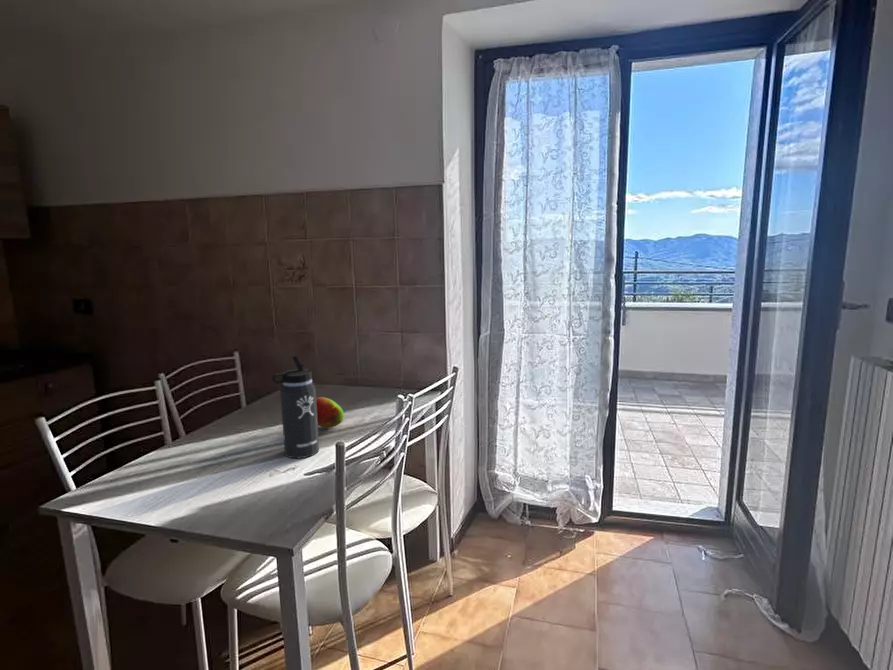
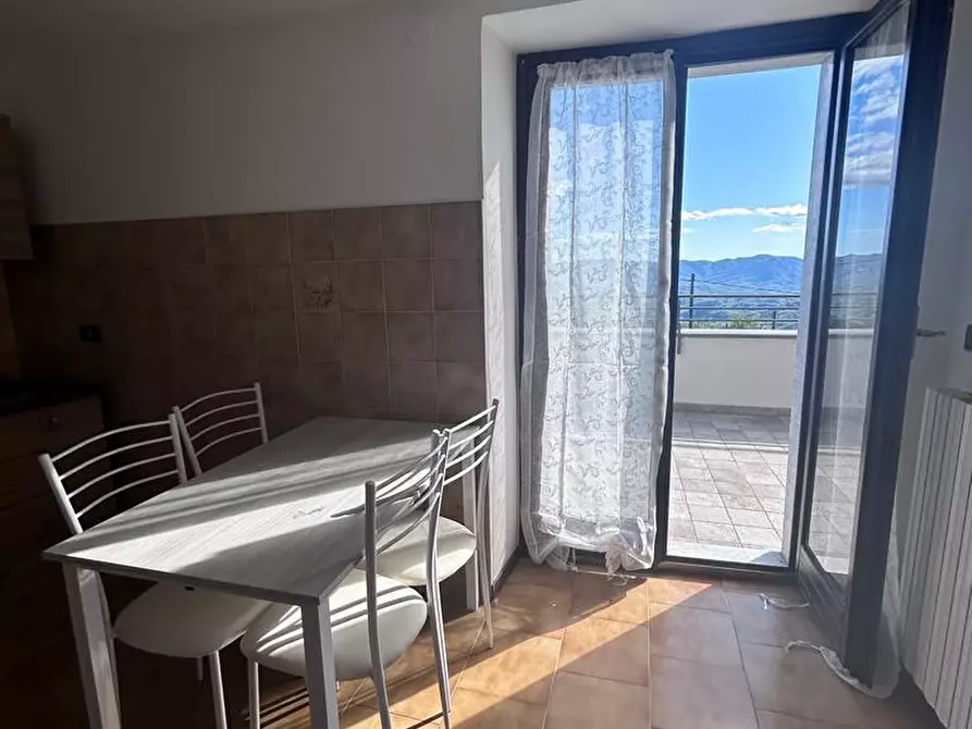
- thermos bottle (295, 405)
- fruit (325, 412)
